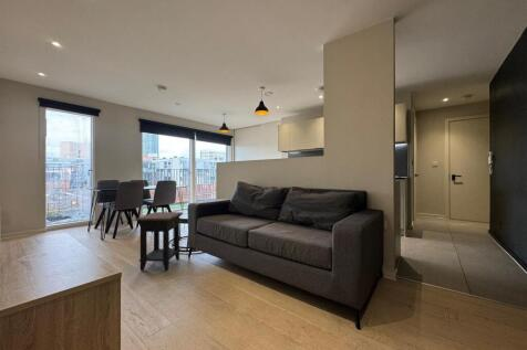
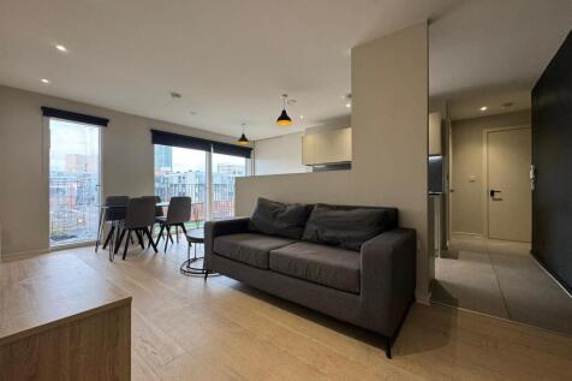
- side table (158, 240)
